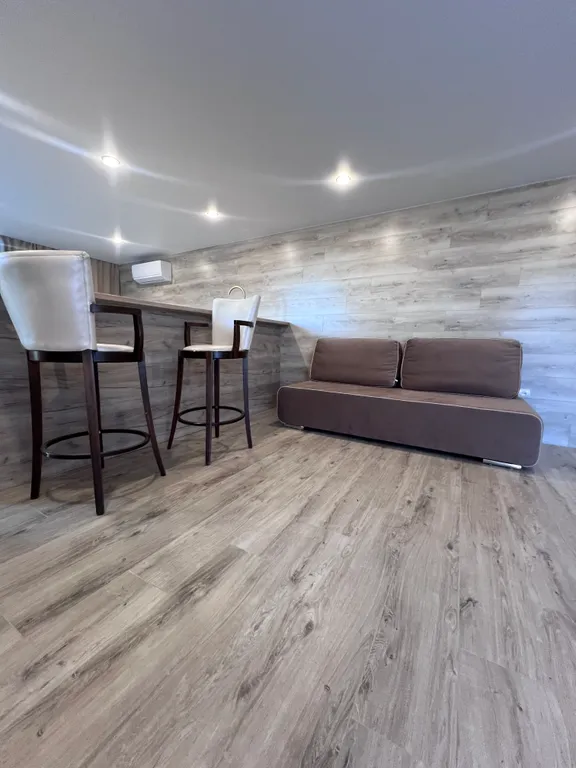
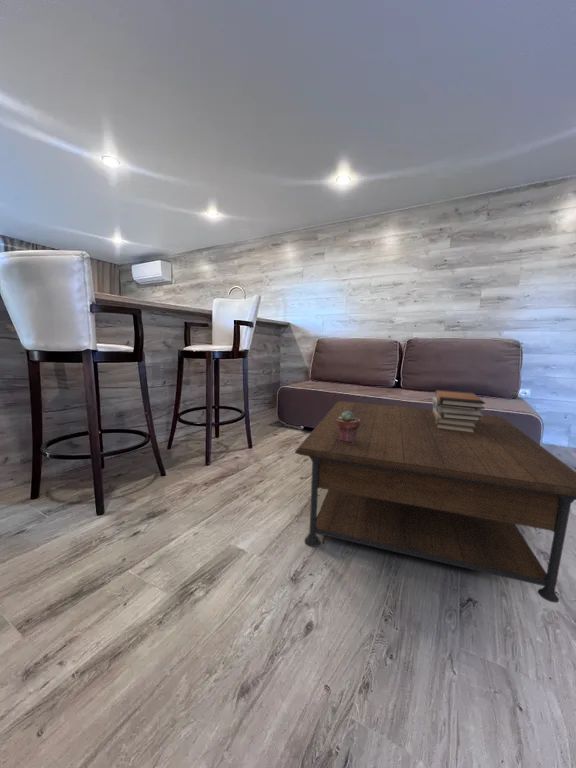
+ coffee table (415, 471)
+ book stack (455, 409)
+ potted succulent (348, 425)
